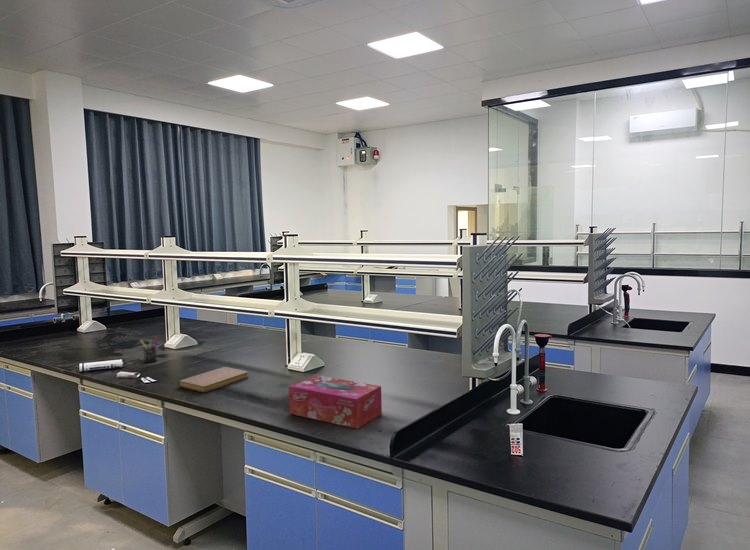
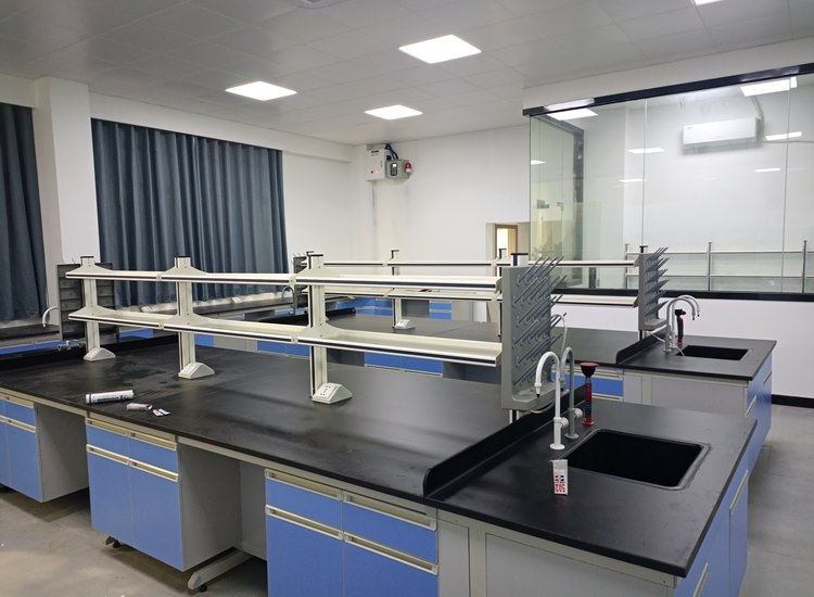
- notebook (214, 378)
- tissue box (335, 399)
- pen holder (150, 348)
